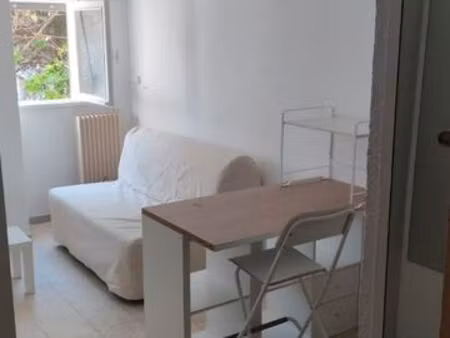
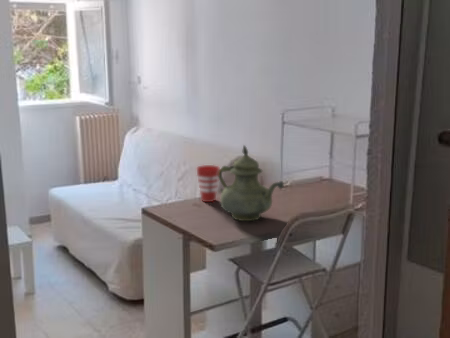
+ cup (208, 183)
+ teapot (249, 182)
